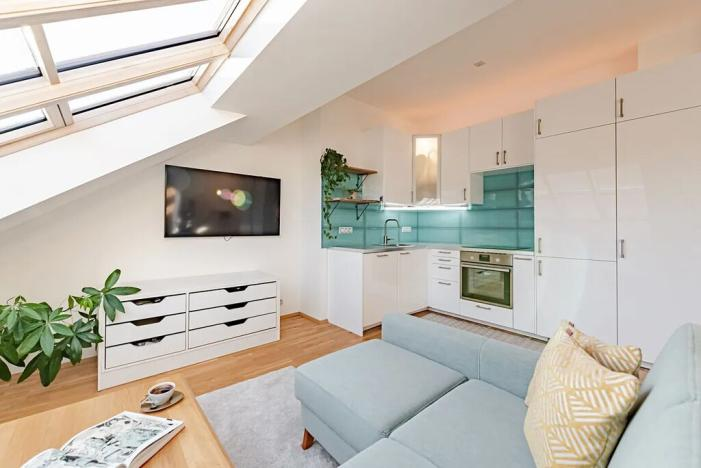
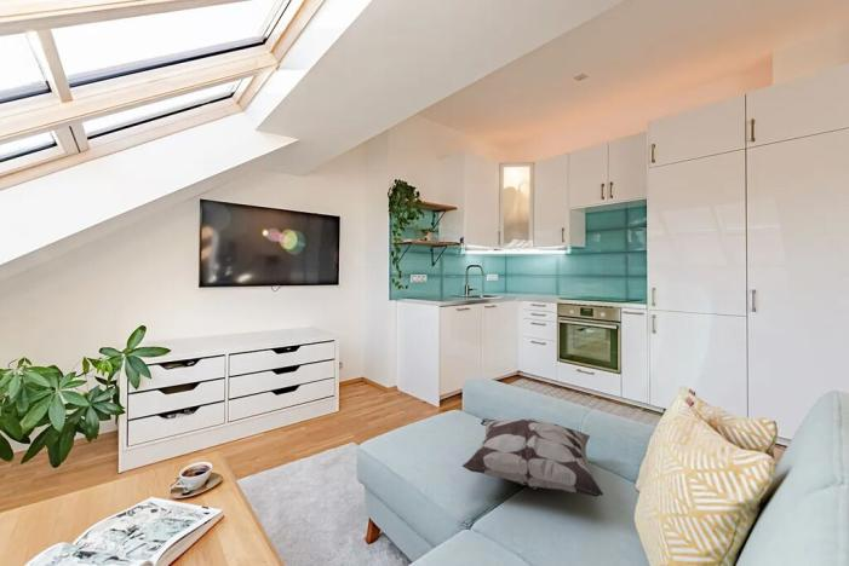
+ decorative pillow (529, 447)
